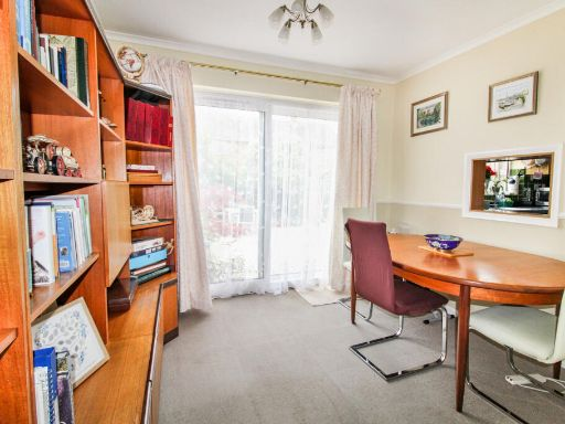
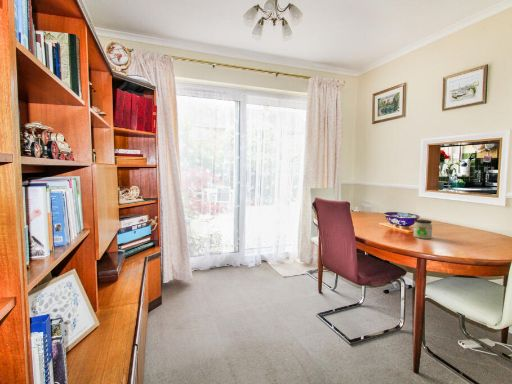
+ jar (422, 228)
